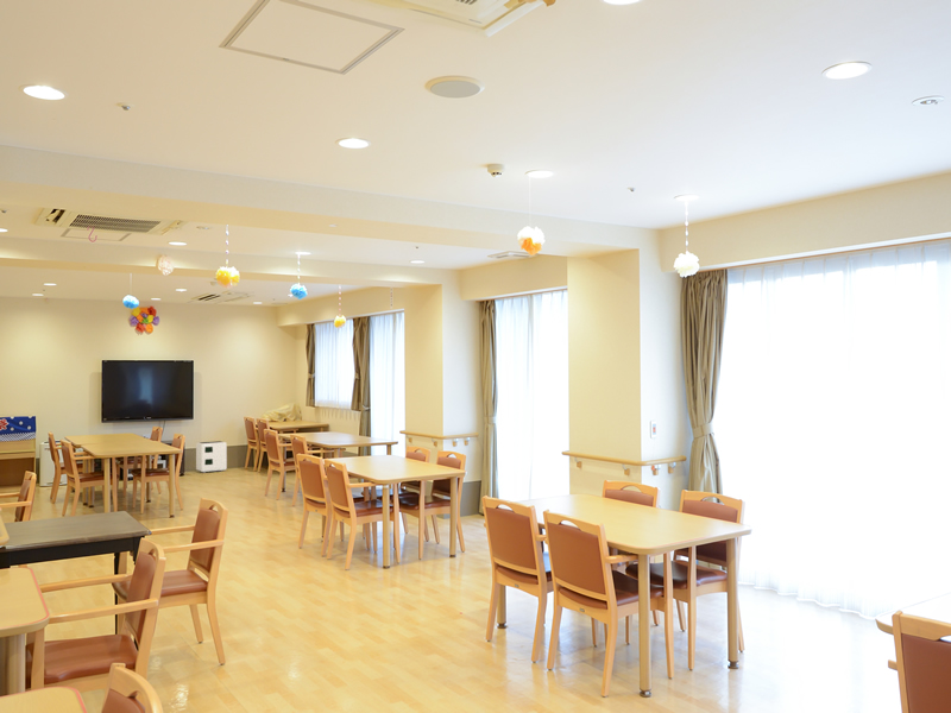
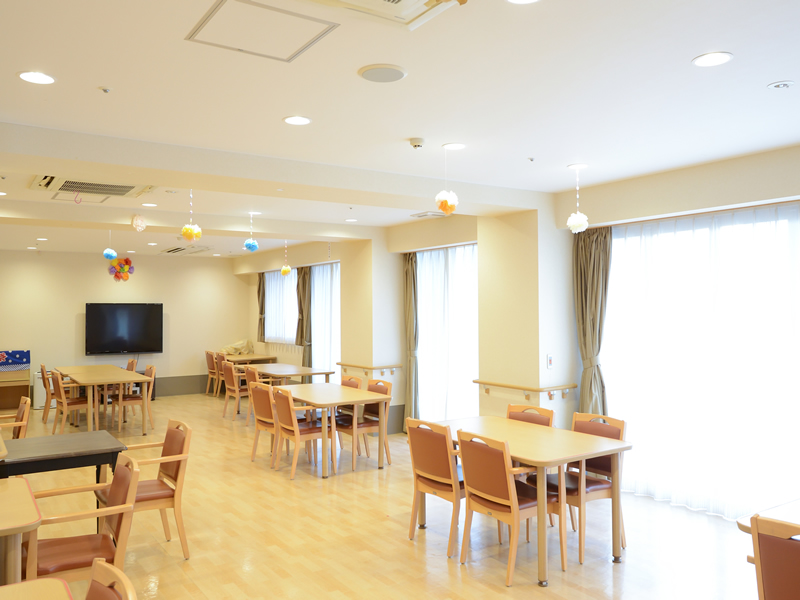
- air purifier (210, 456)
